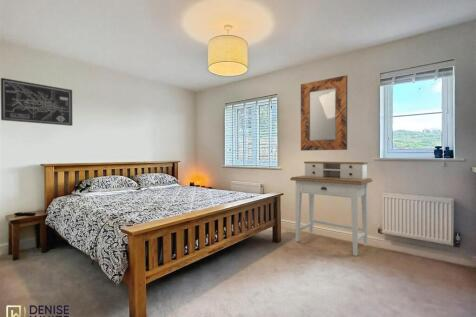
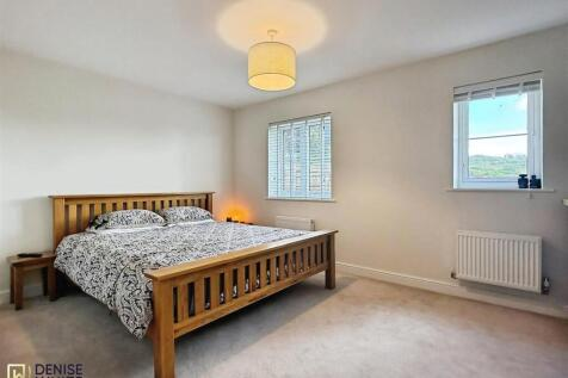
- home mirror (322, 115)
- desk (330, 195)
- wall art (39, 103)
